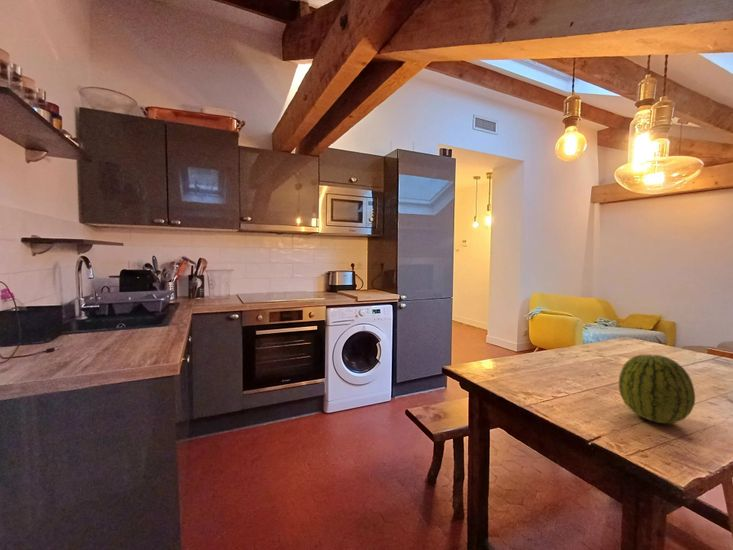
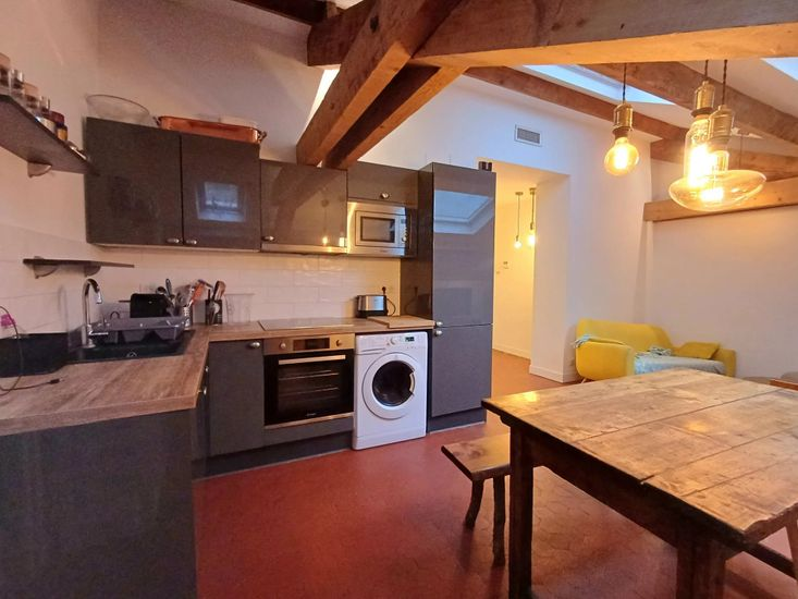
- fruit (655, 387)
